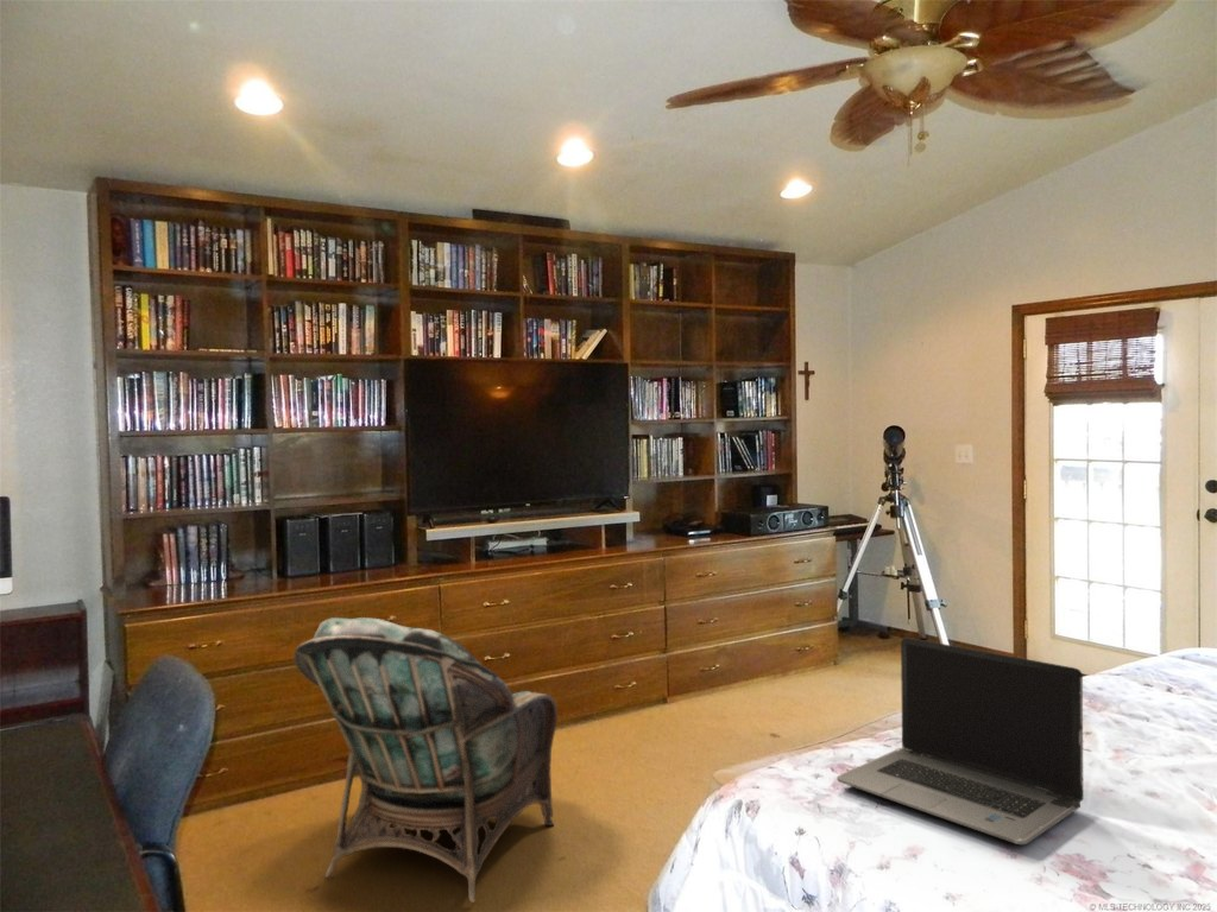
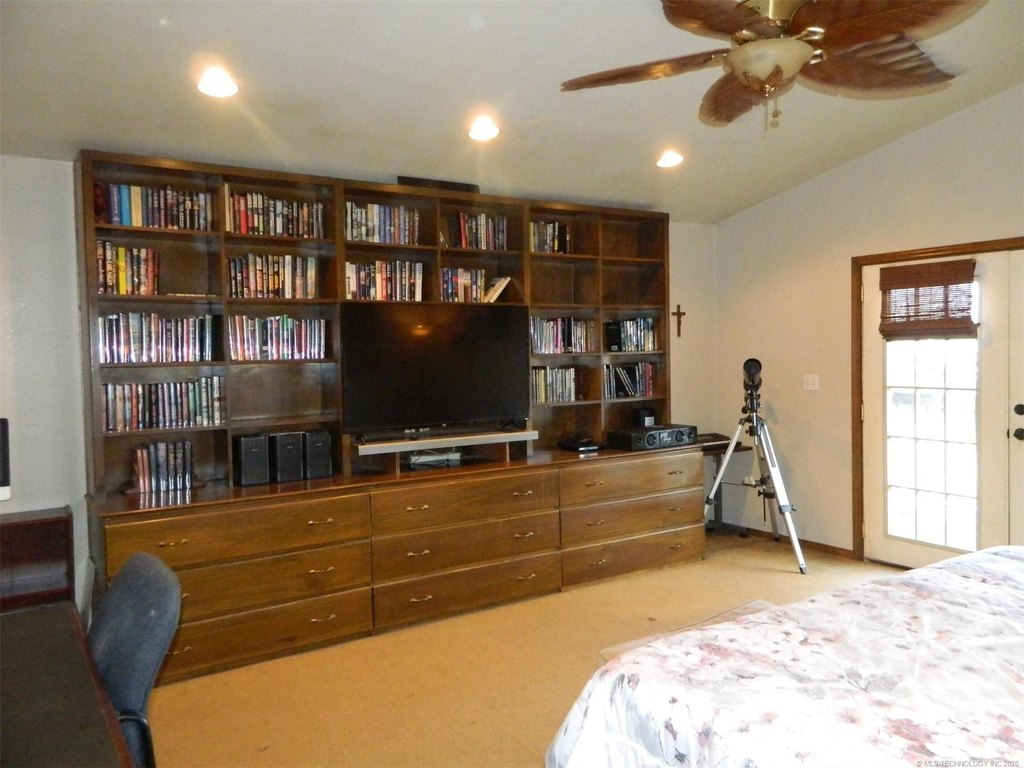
- laptop computer (954, 730)
- armchair (433, 727)
